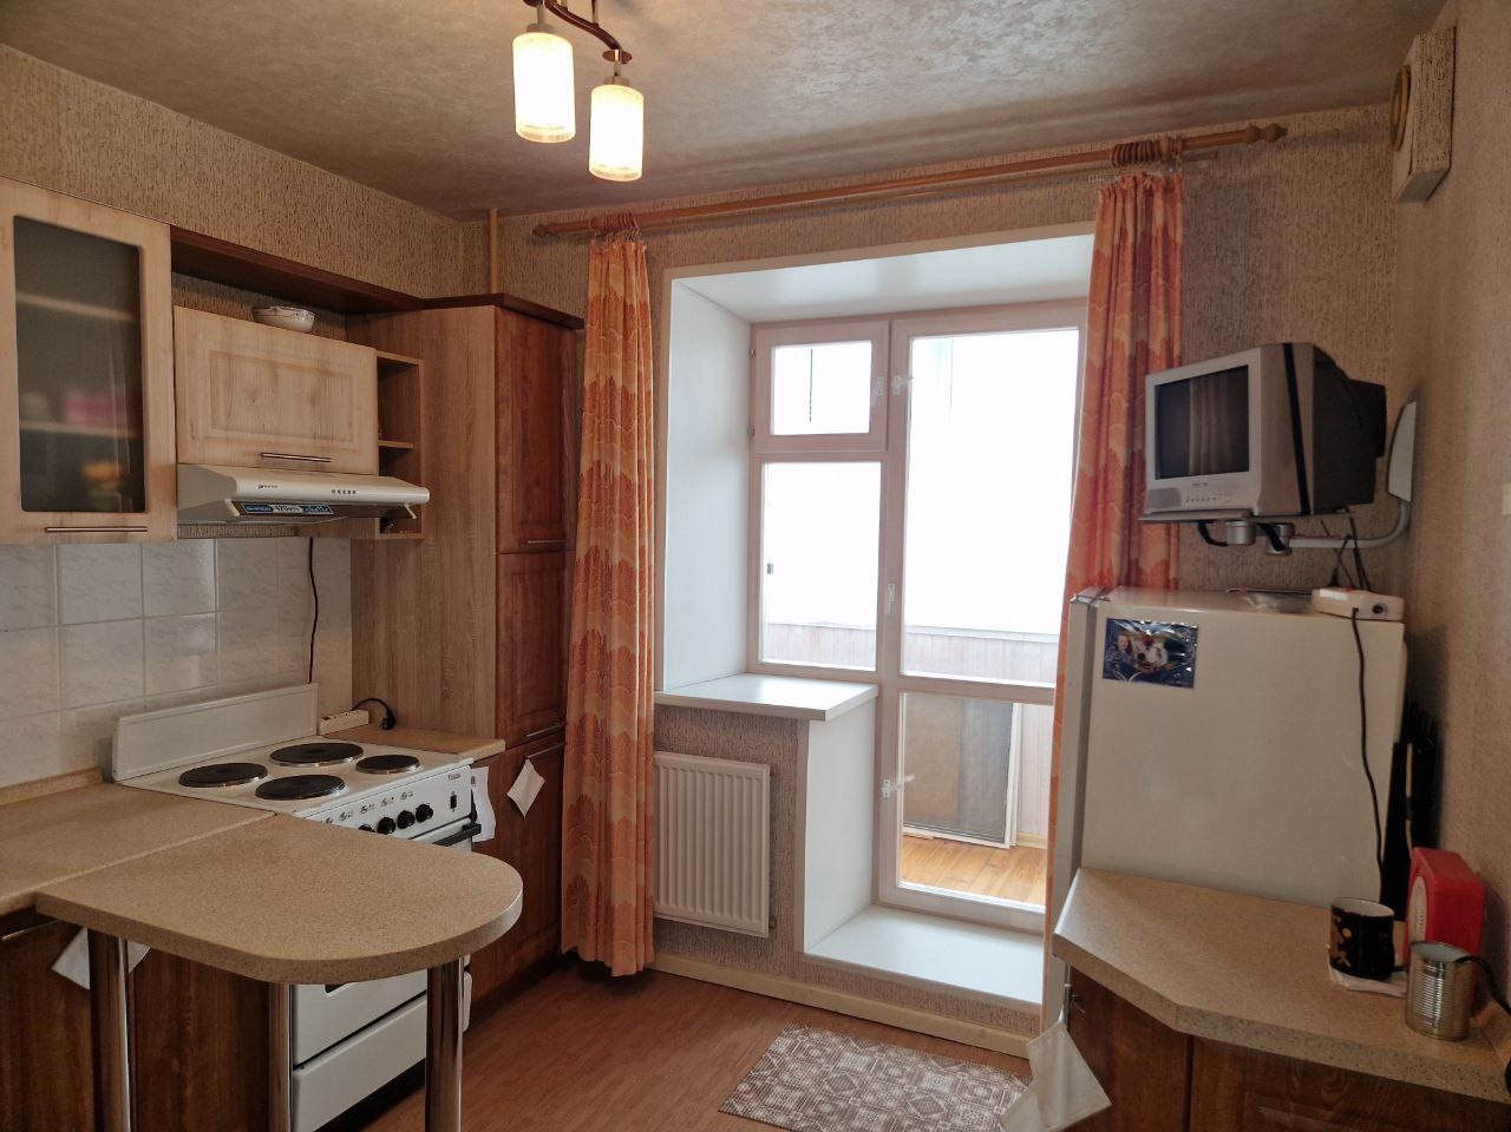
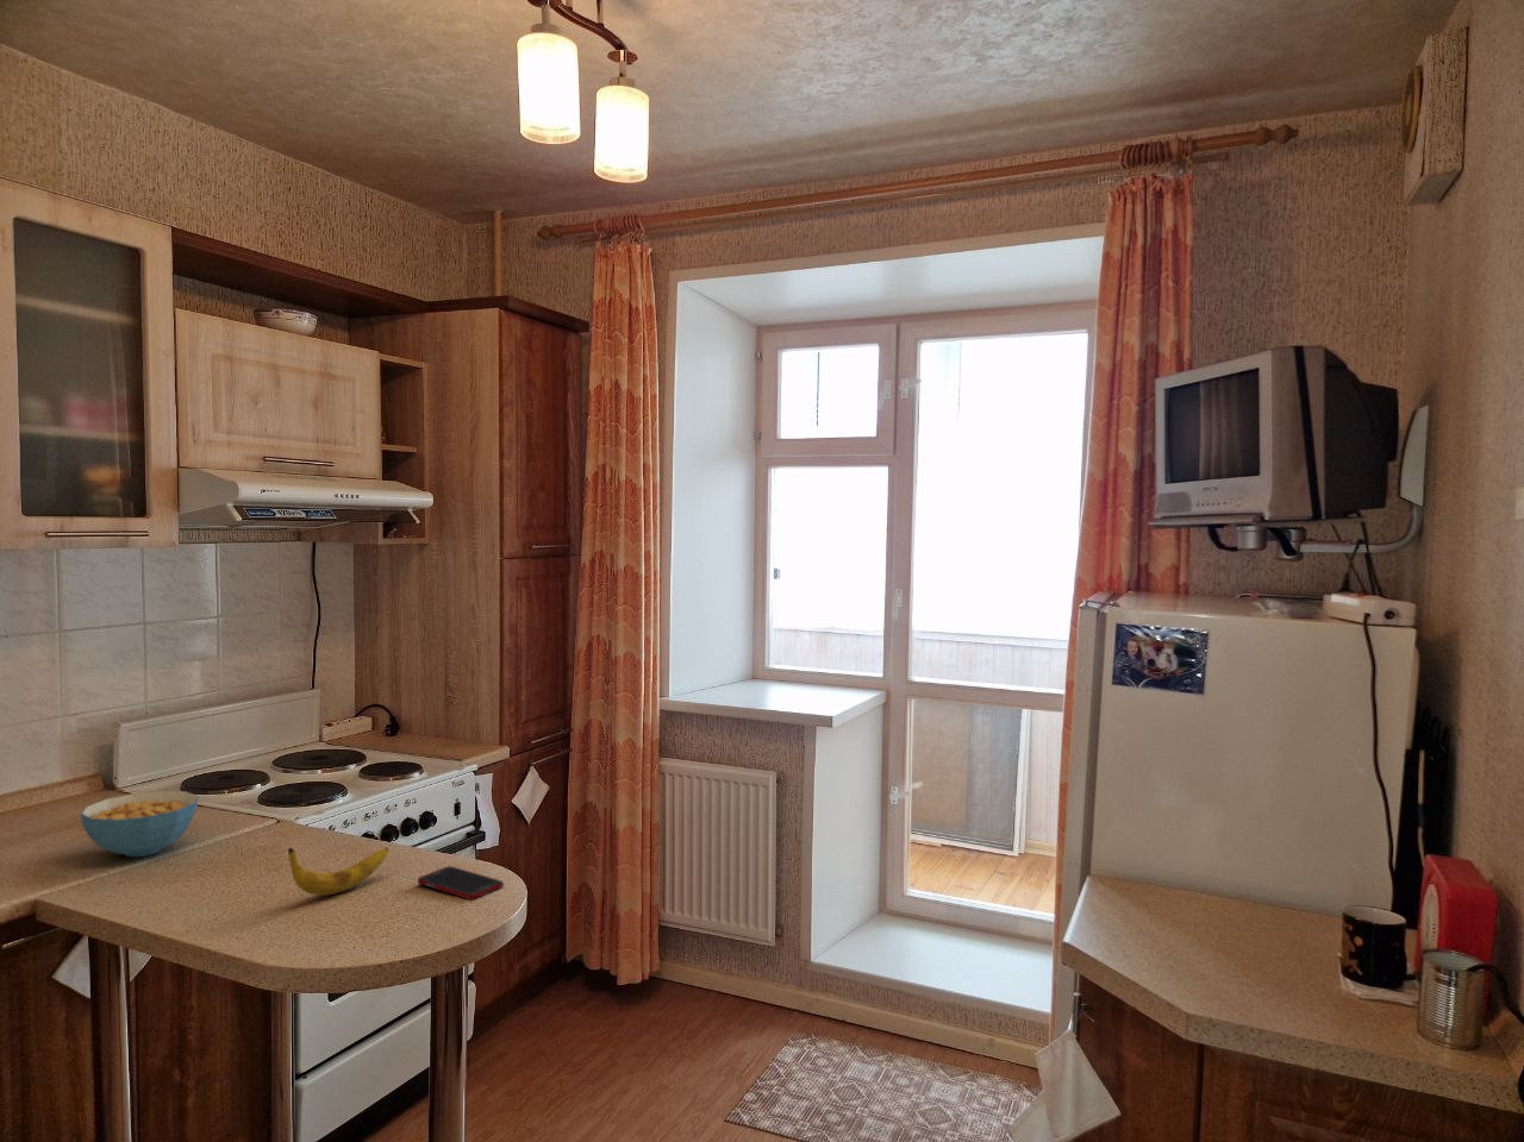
+ banana (344, 868)
+ cell phone (460, 883)
+ cereal bowl (142, 828)
